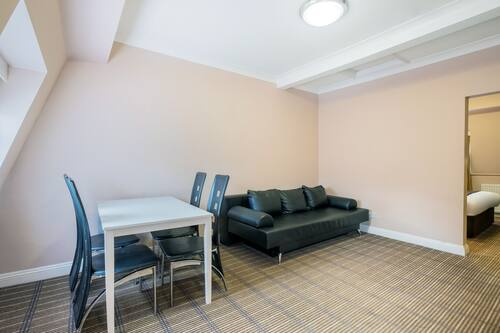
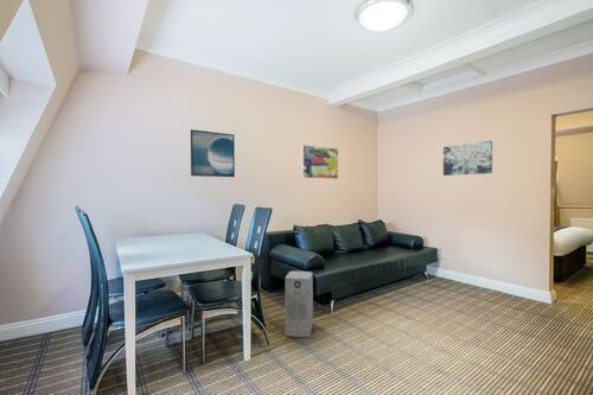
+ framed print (213, 154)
+ wall art (466, 159)
+ air purifier (299, 301)
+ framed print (320, 163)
